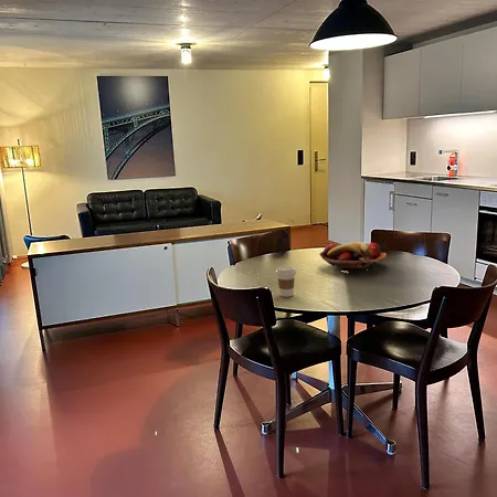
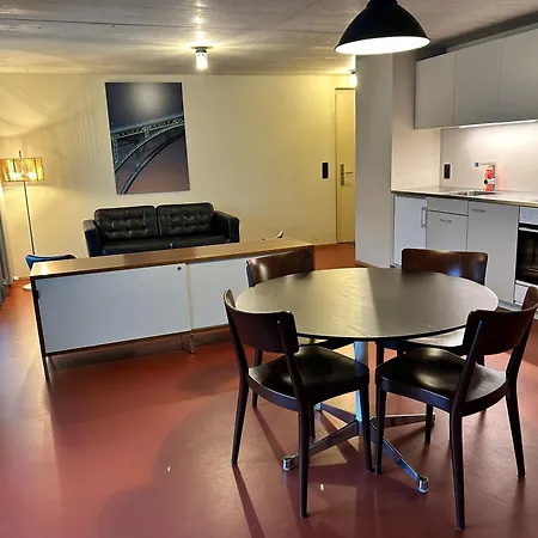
- fruit basket (353, 254)
- coffee cup (286, 281)
